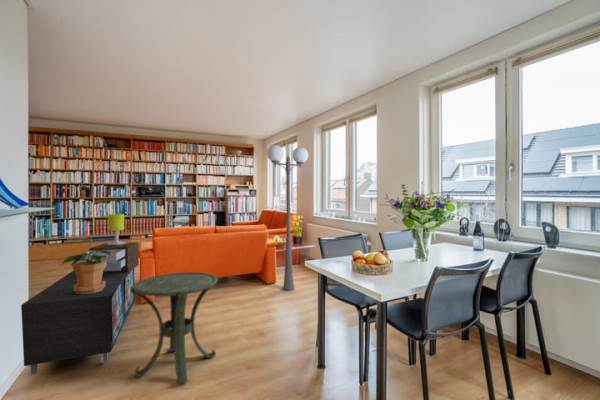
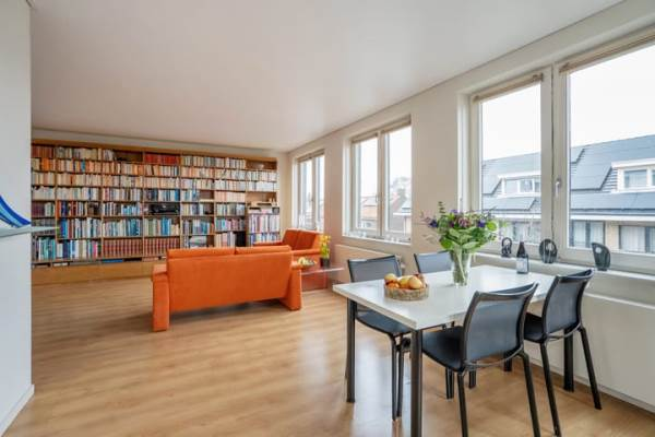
- side table (177, 322)
- potted plant (85, 270)
- table lamp (110, 244)
- floor lamp (288, 217)
- storage cabinet (92, 307)
